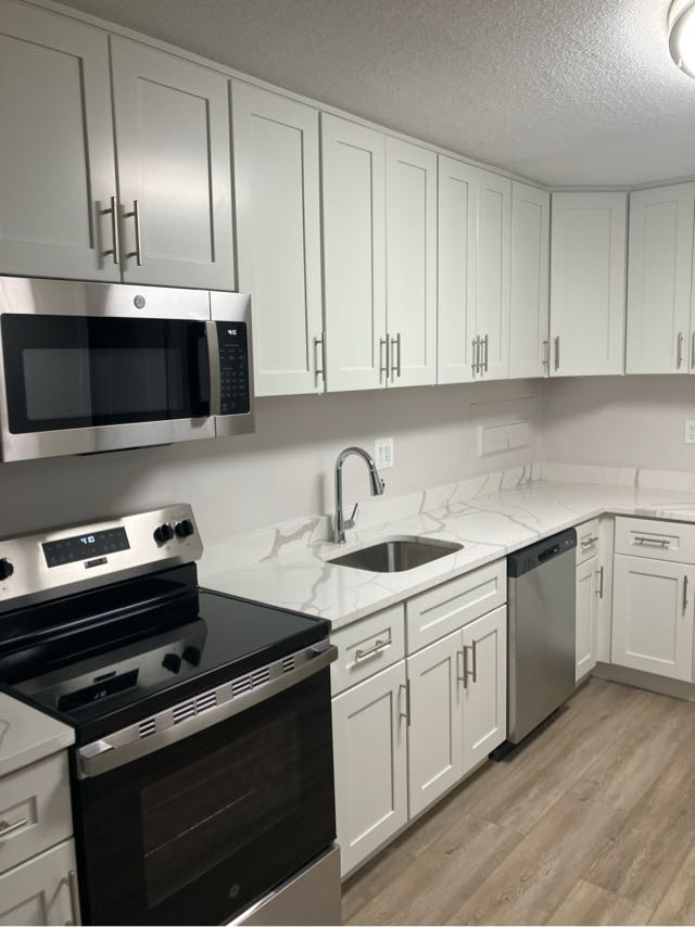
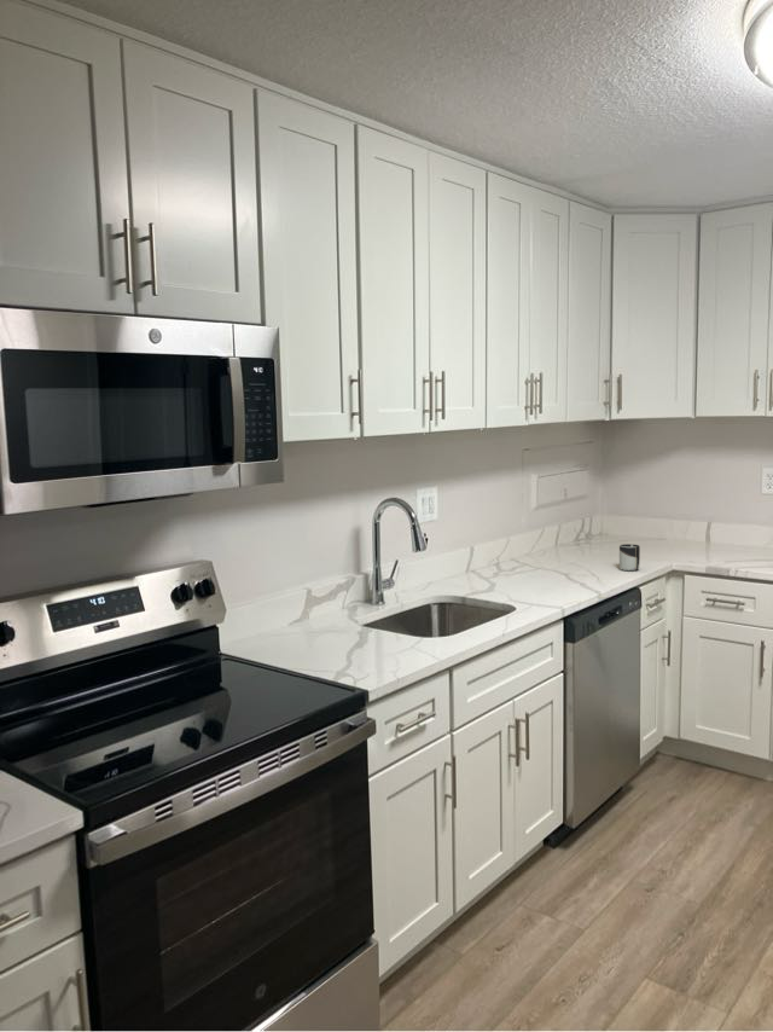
+ cup (630, 556)
